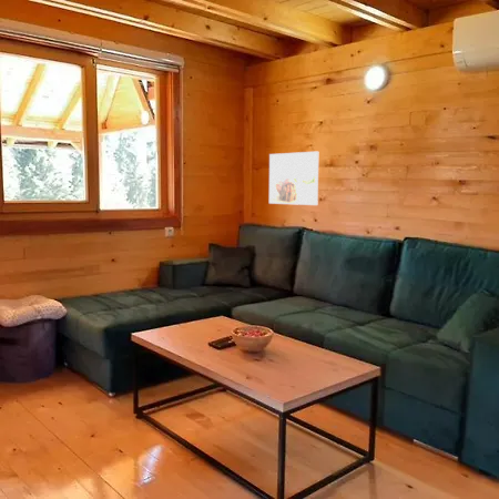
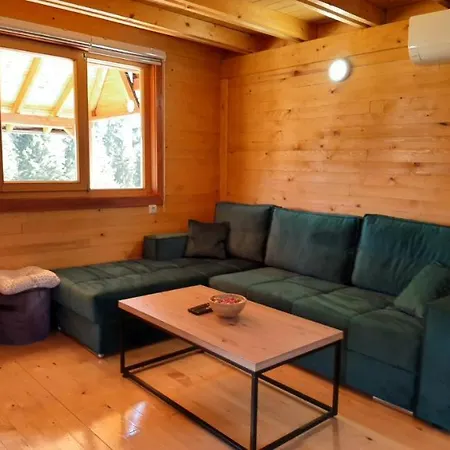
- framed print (292, 179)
